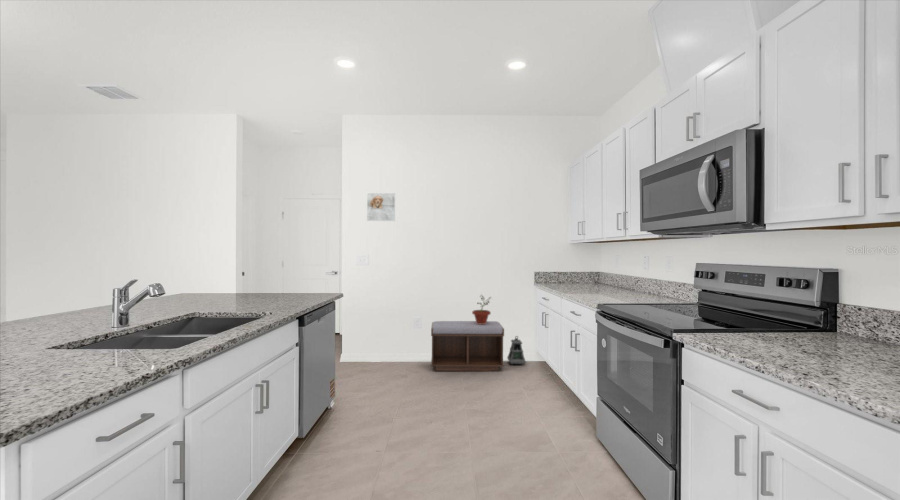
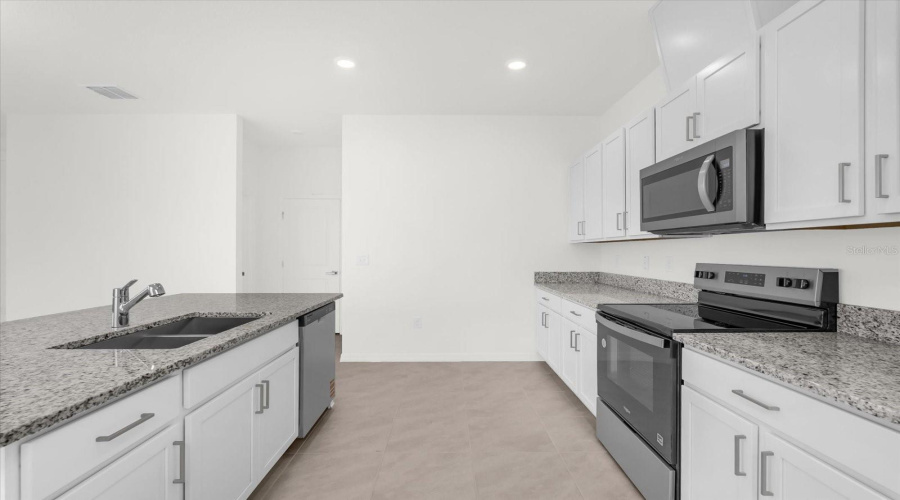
- bench (466, 344)
- lantern (516, 349)
- potted plant (481, 309)
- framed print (381, 207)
